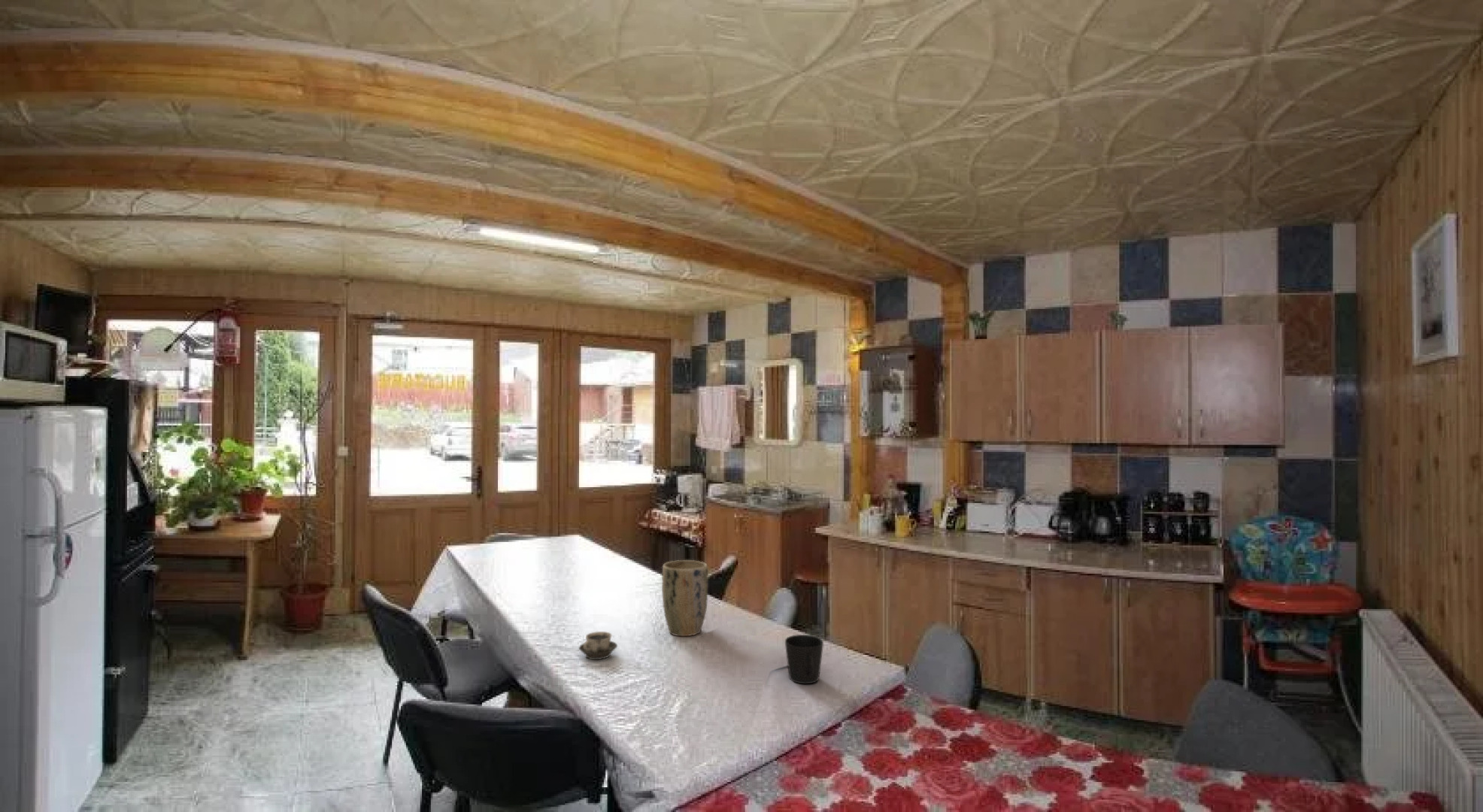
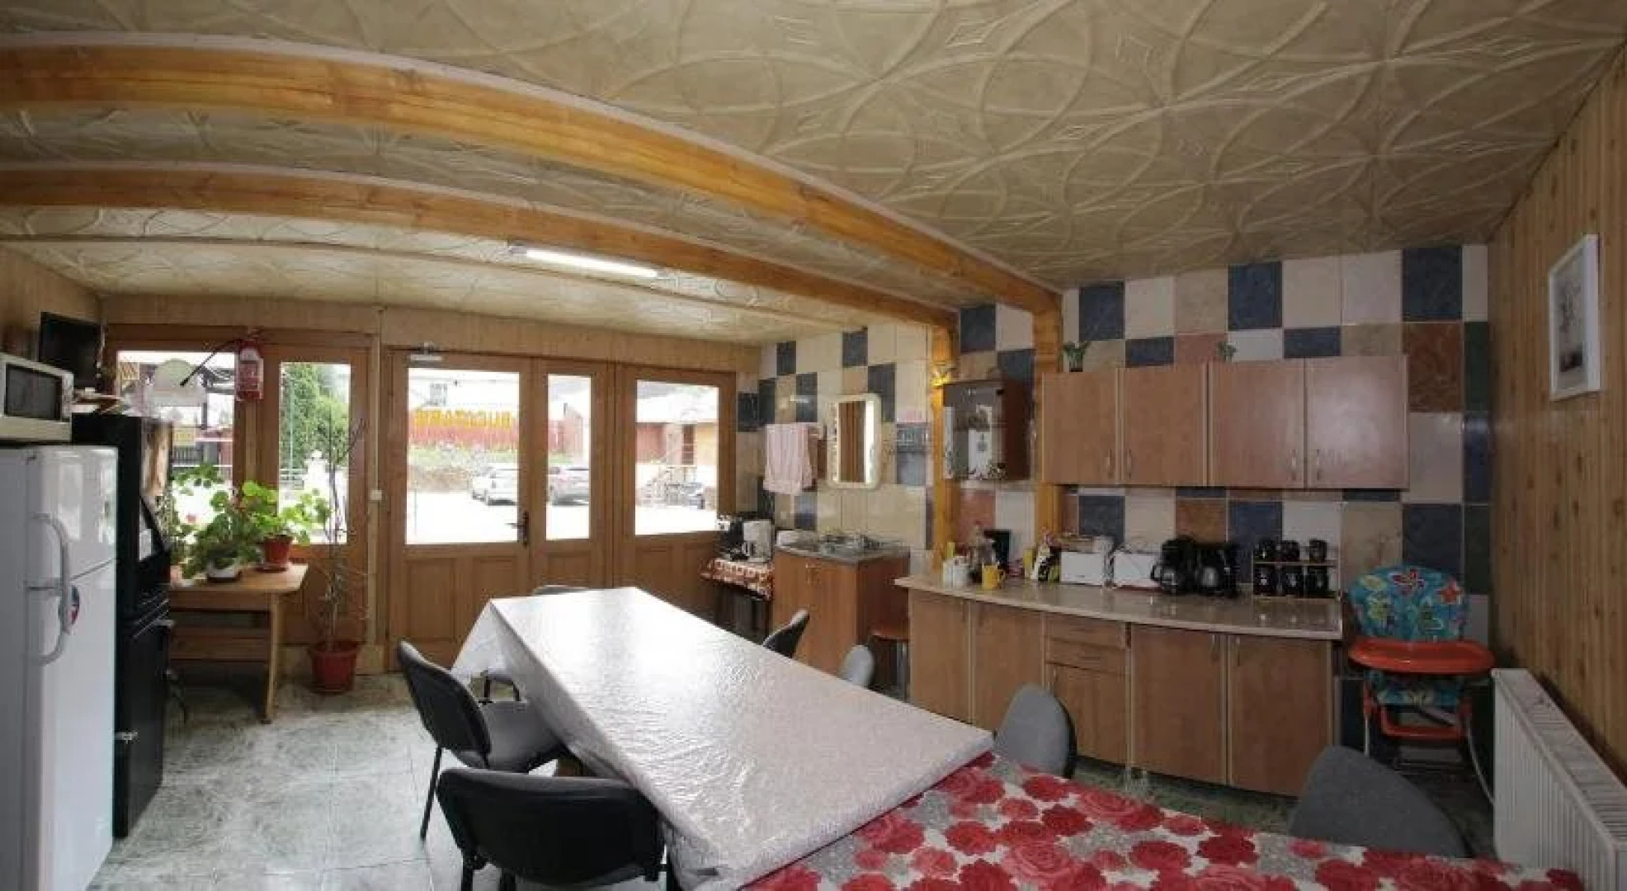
- plant pot (684, 598)
- cup (598, 645)
- cup (805, 661)
